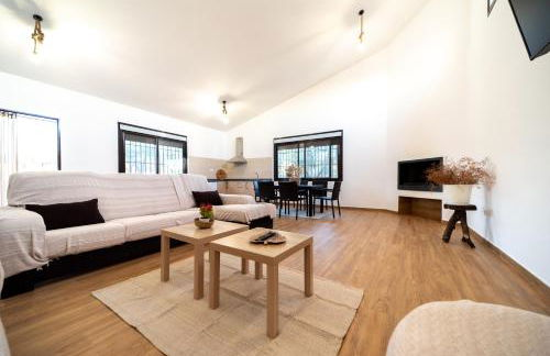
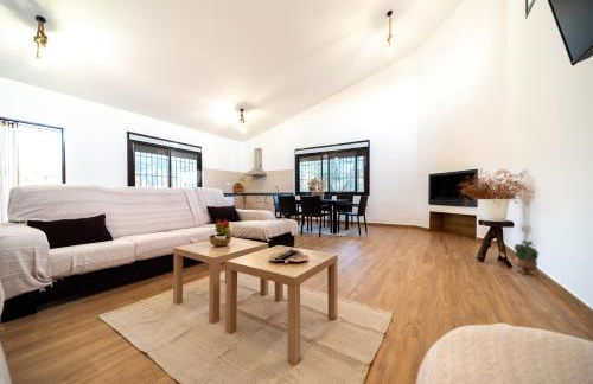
+ potted plant (525, 256)
